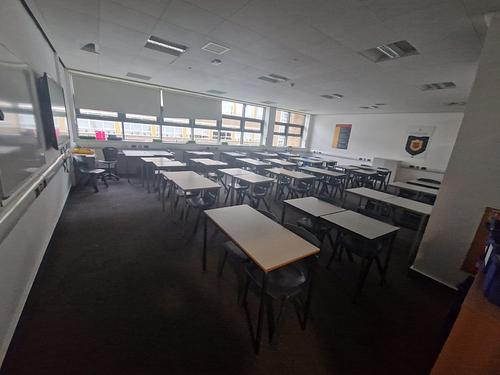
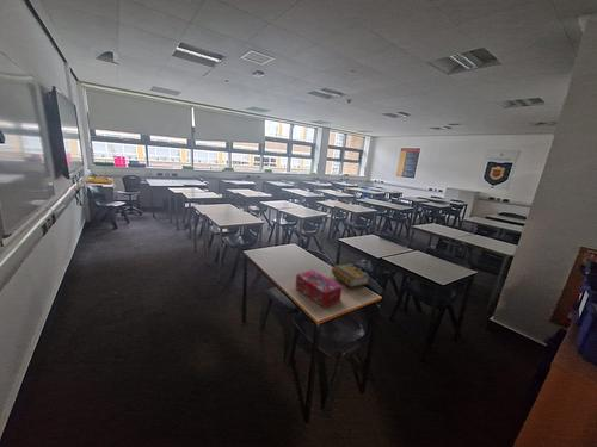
+ tissue box (318, 286)
+ book (350, 274)
